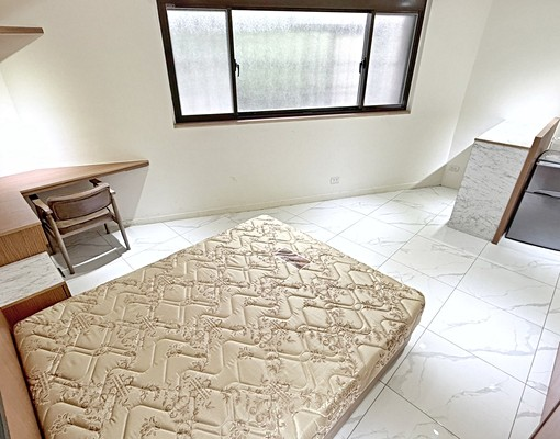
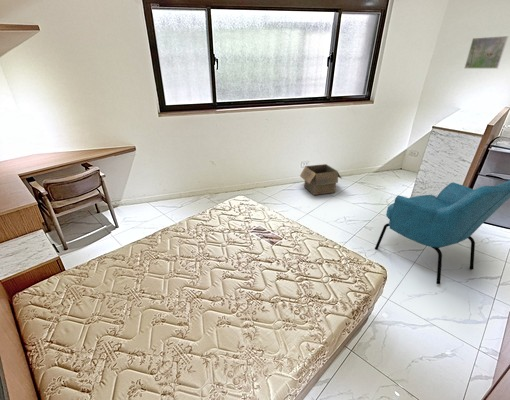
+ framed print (485, 53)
+ box (319, 178)
+ armchair (442, 218)
